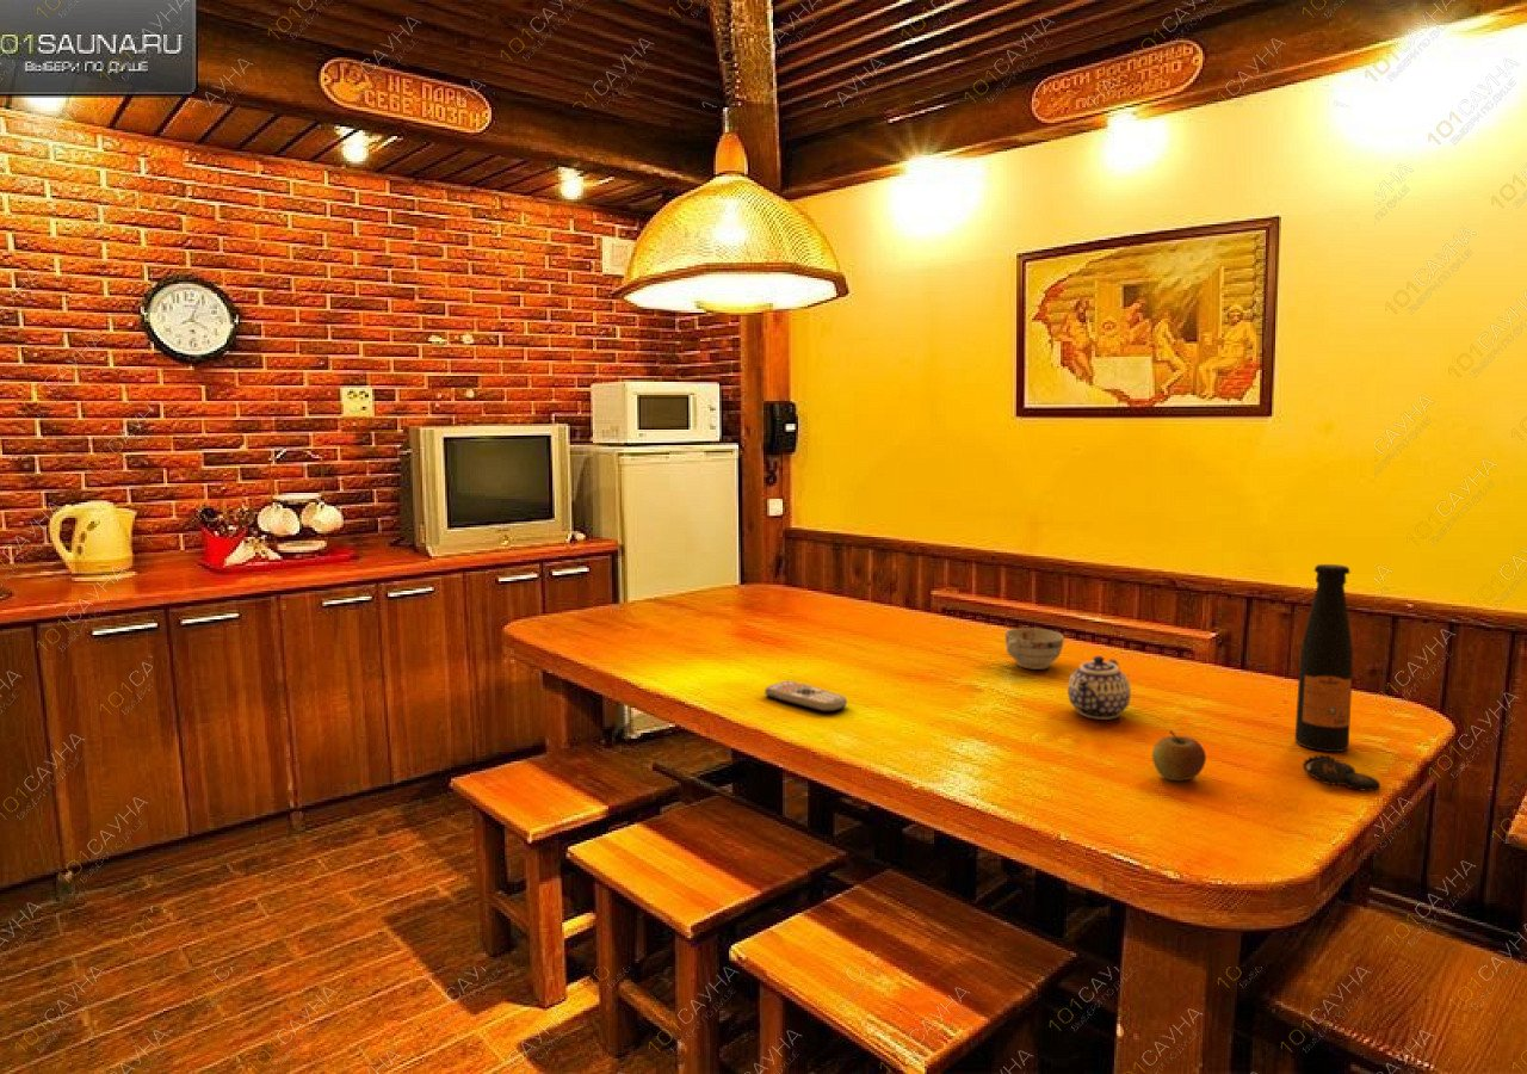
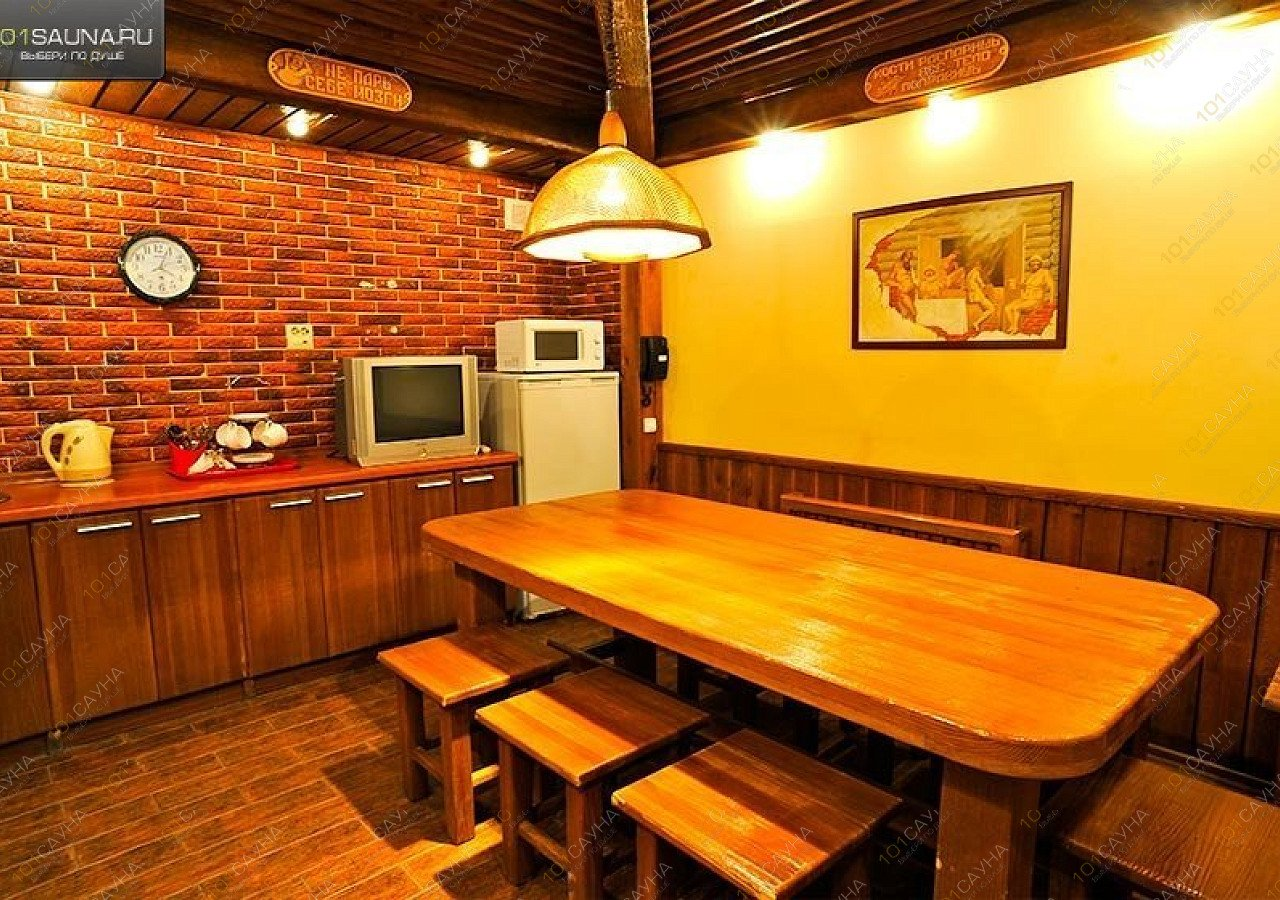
- beer bottle (1336, 669)
- apple (1179, 754)
- teapot (1099, 684)
- teacup (1030, 650)
- remote control (806, 696)
